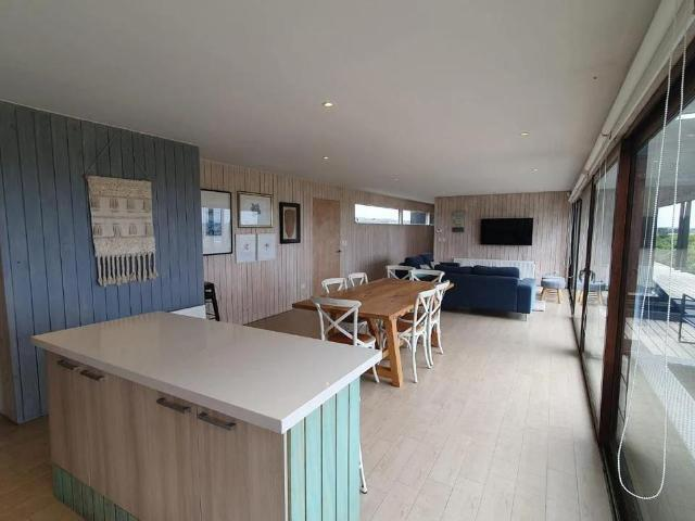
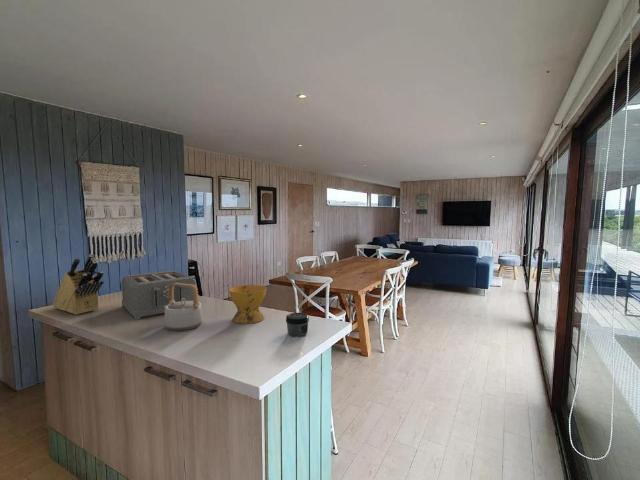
+ teapot (180, 304)
+ bowl (248, 303)
+ toaster (159, 292)
+ knife block (77, 282)
+ jar (297, 324)
